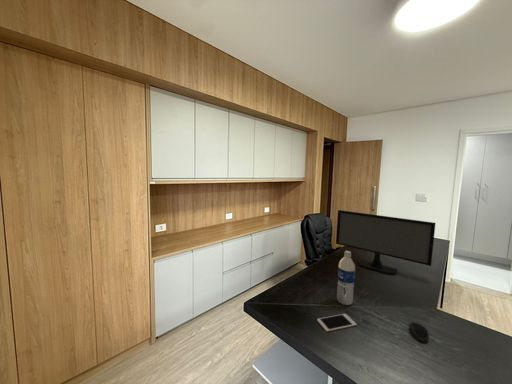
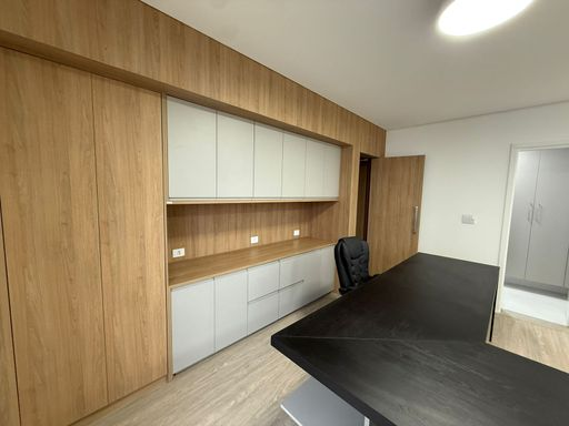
- computer monitor (378, 242)
- water bottle (346, 277)
- cell phone (336, 322)
- computer mouse (418, 329)
